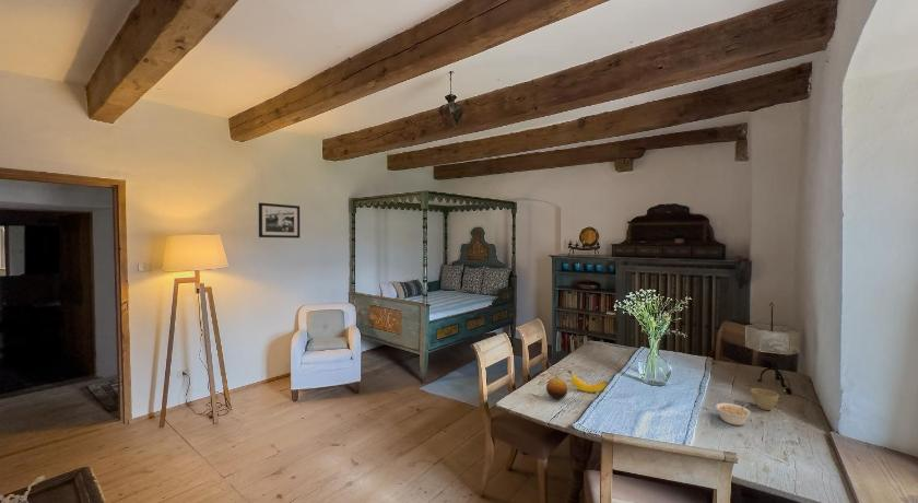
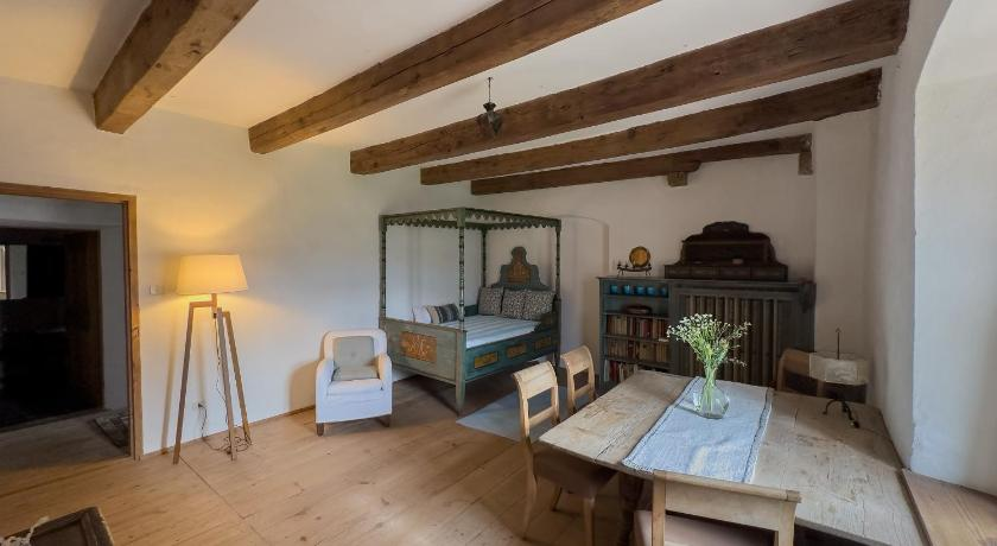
- legume (732, 412)
- picture frame (280, 221)
- banana (585, 383)
- flower pot (764, 399)
- fruit (556, 388)
